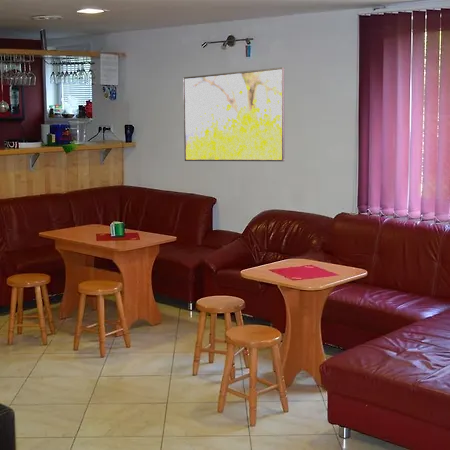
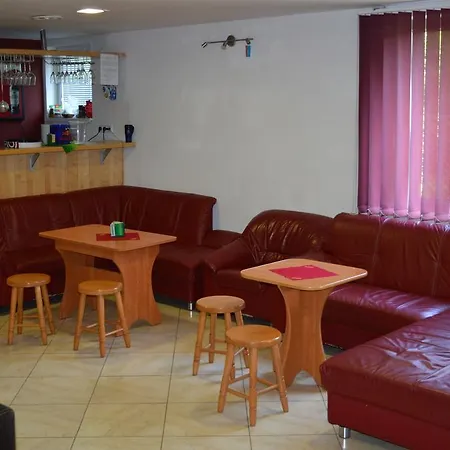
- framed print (231, 117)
